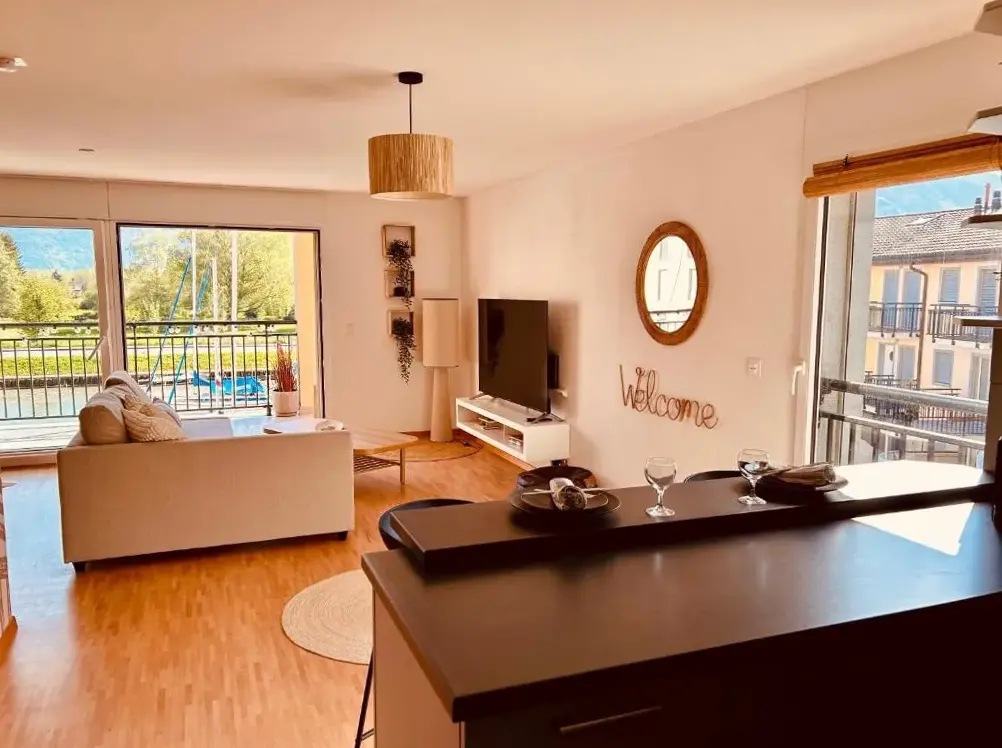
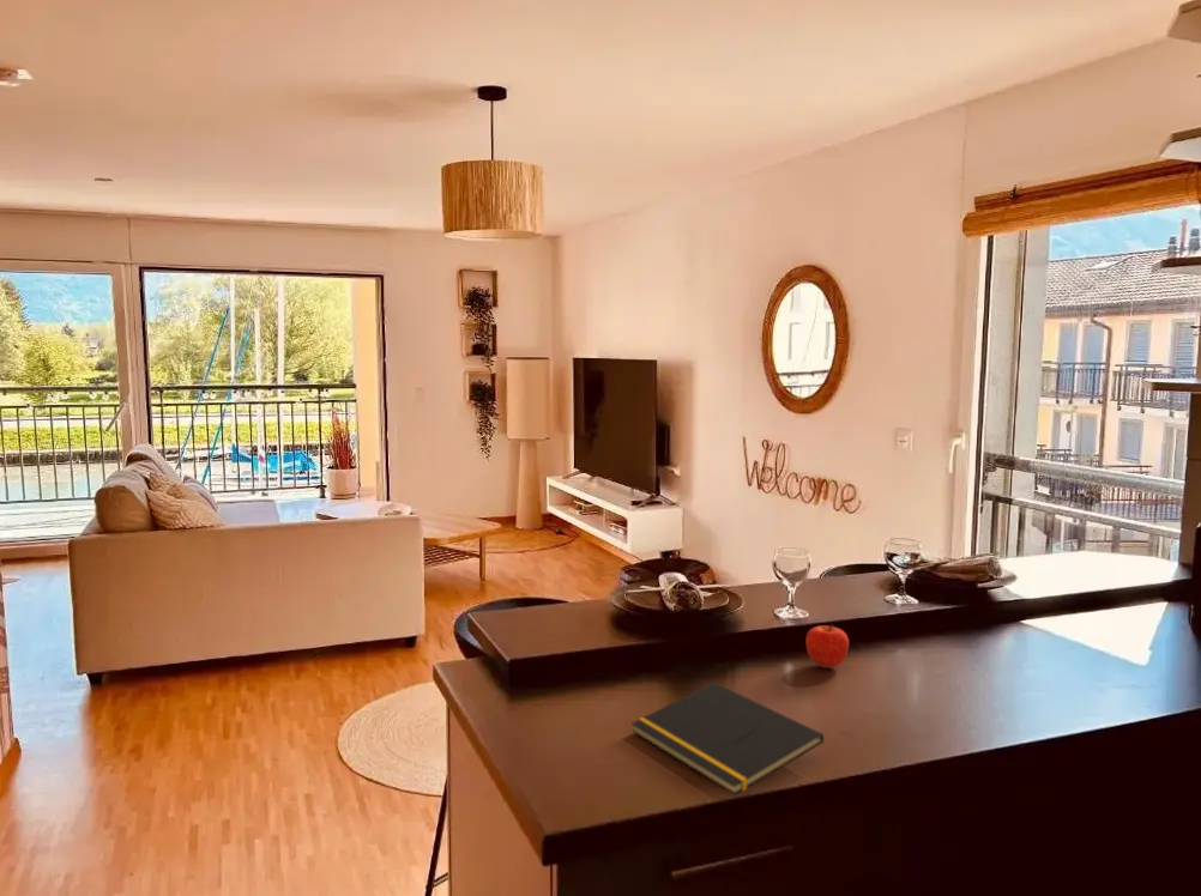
+ fruit (827, 644)
+ notepad (723, 732)
